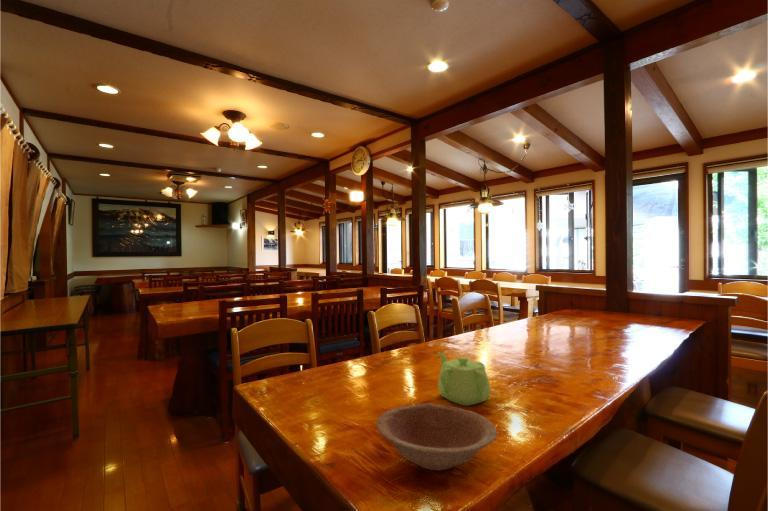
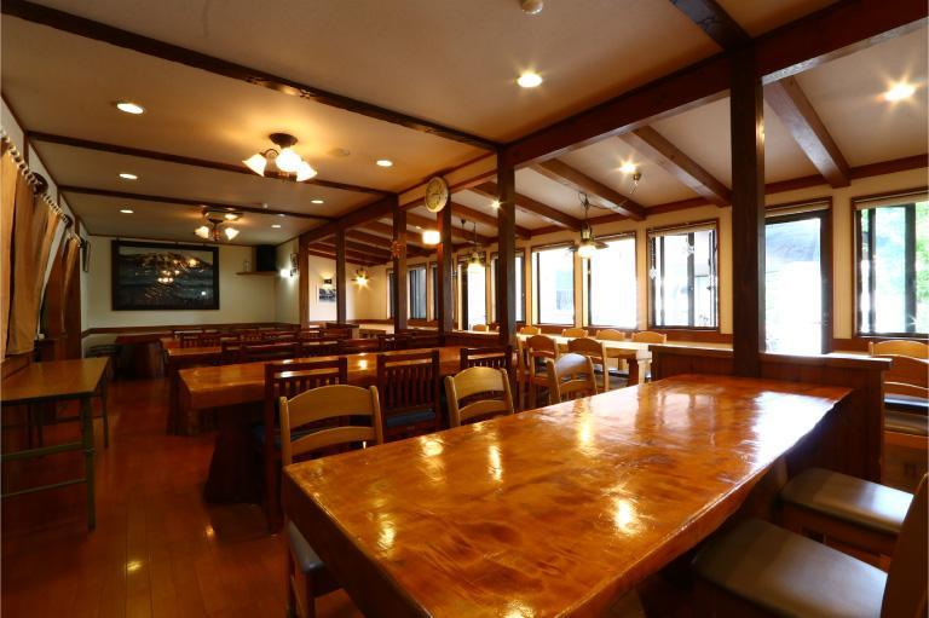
- bowl (435, 439)
- teapot (460, 375)
